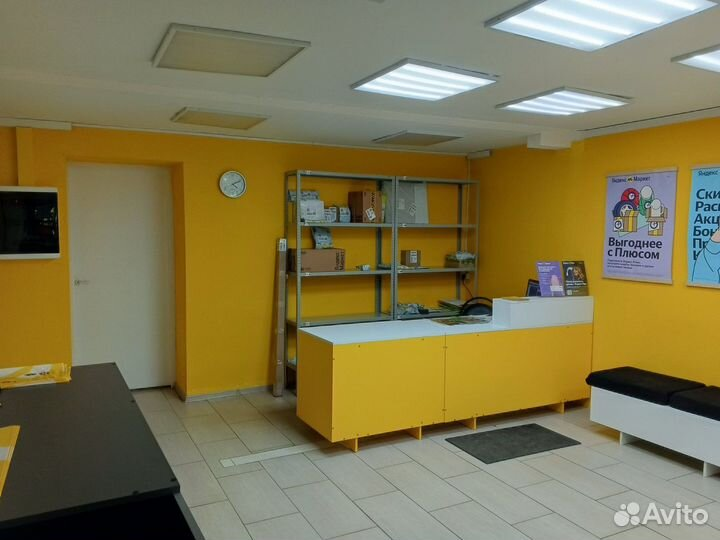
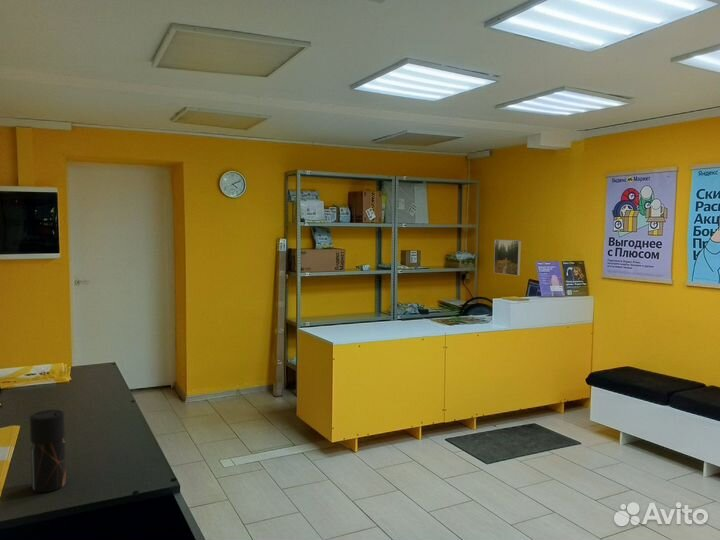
+ pepper grinder (48, 449)
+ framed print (507, 257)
